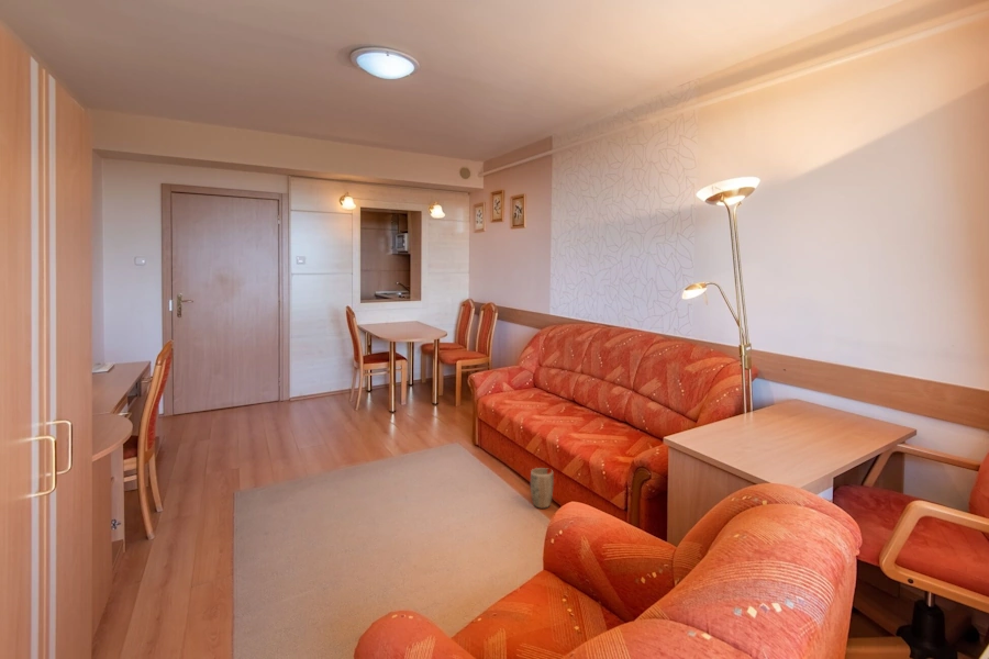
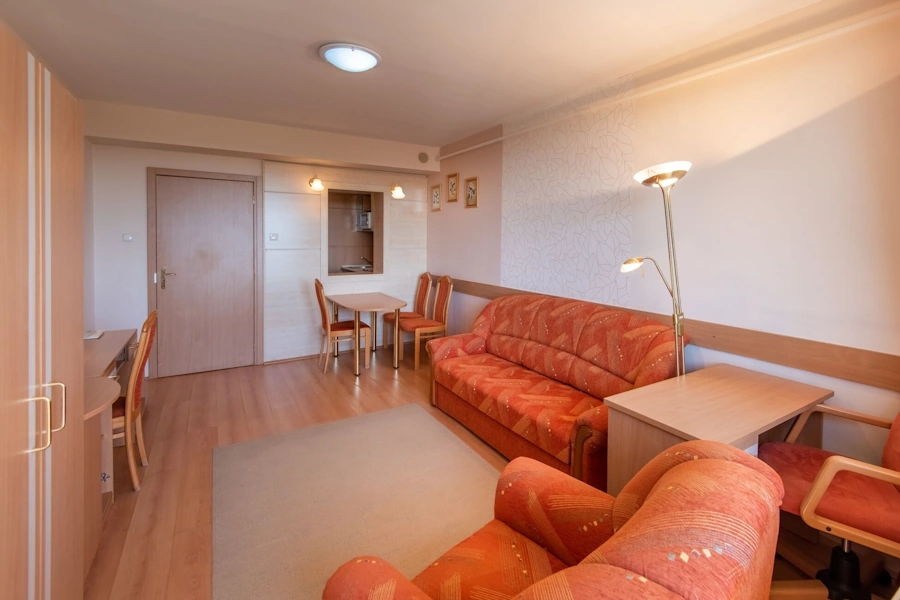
- plant pot (542, 488)
